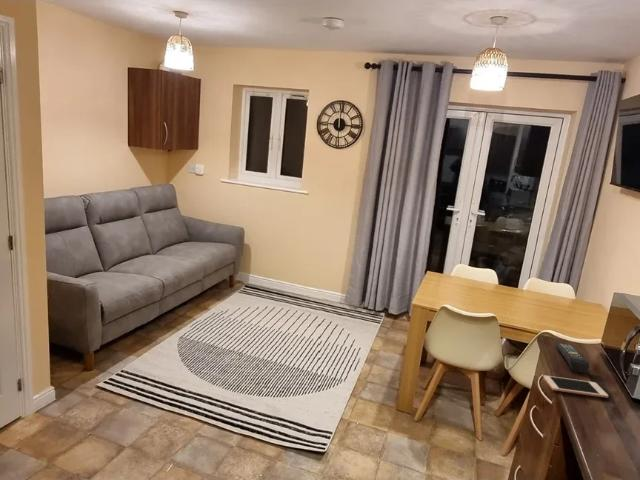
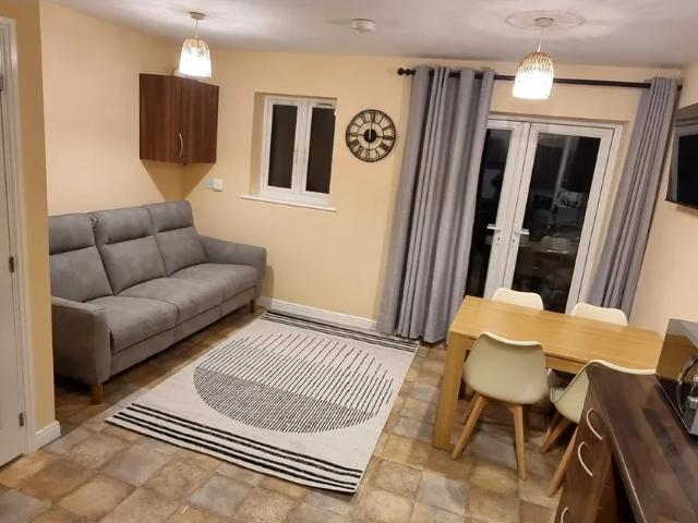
- cell phone (574, 386)
- remote control (571, 355)
